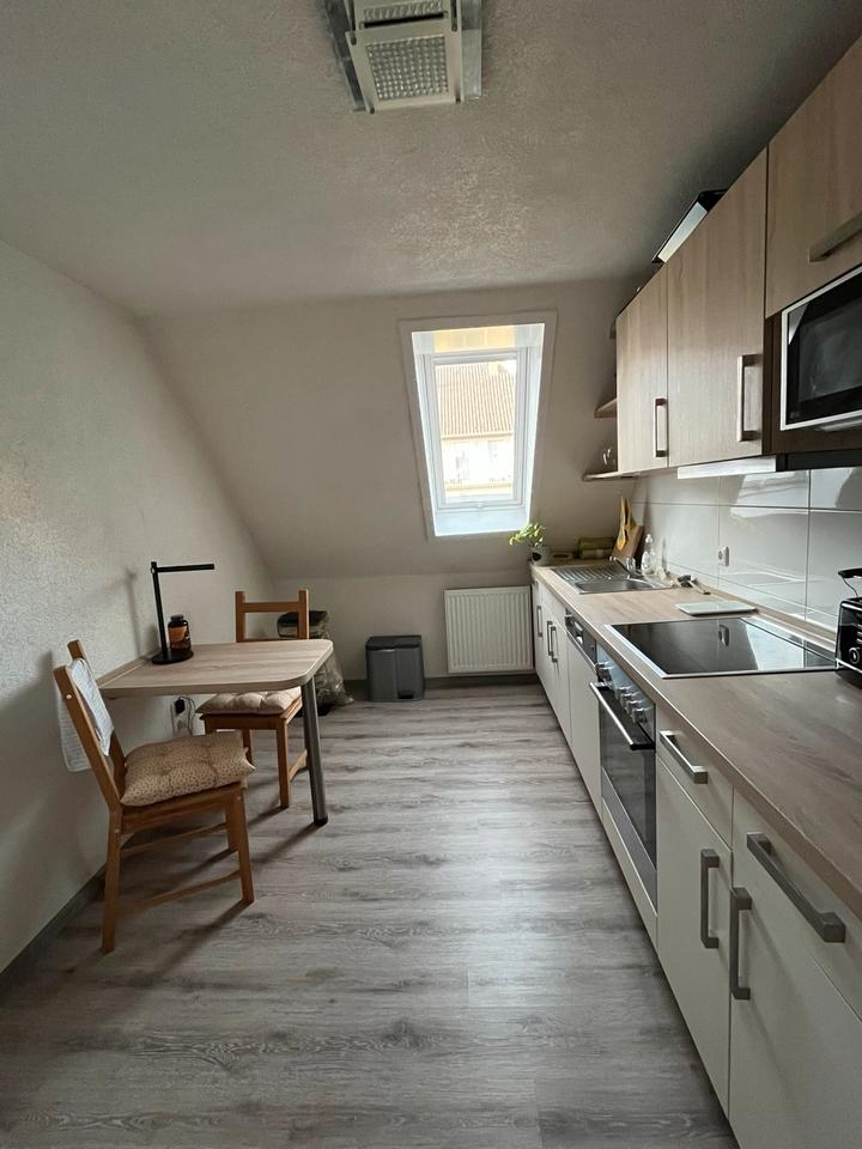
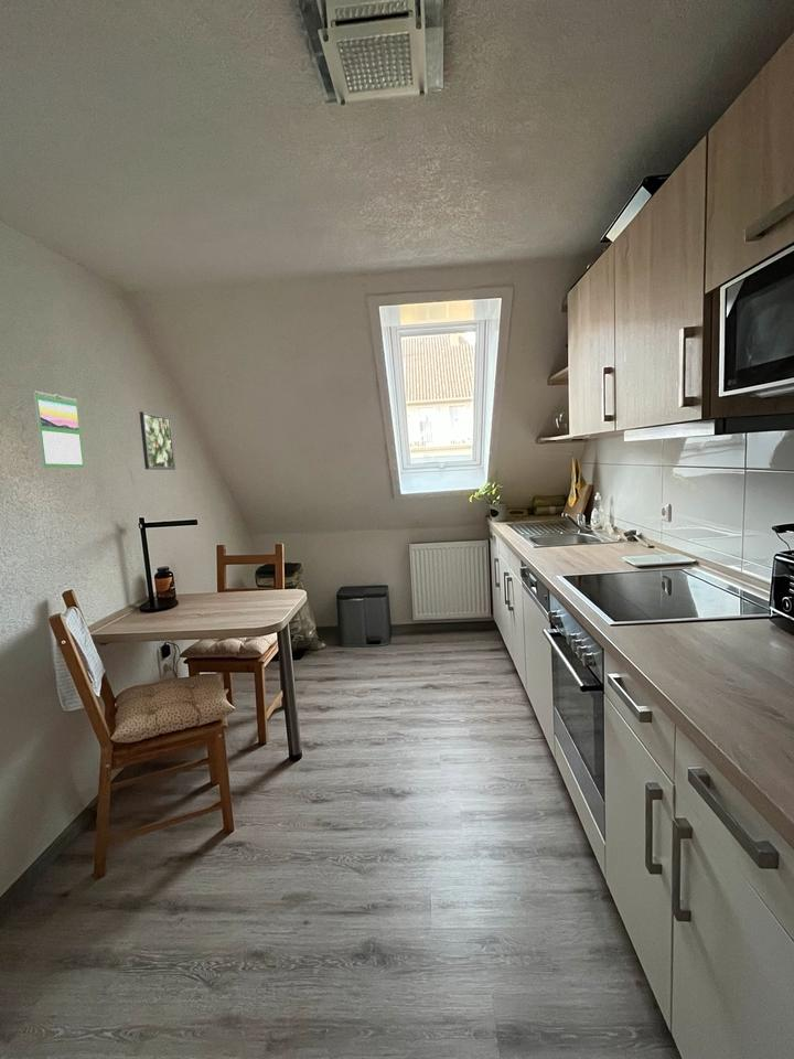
+ calendar (60, 430)
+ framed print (158, 441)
